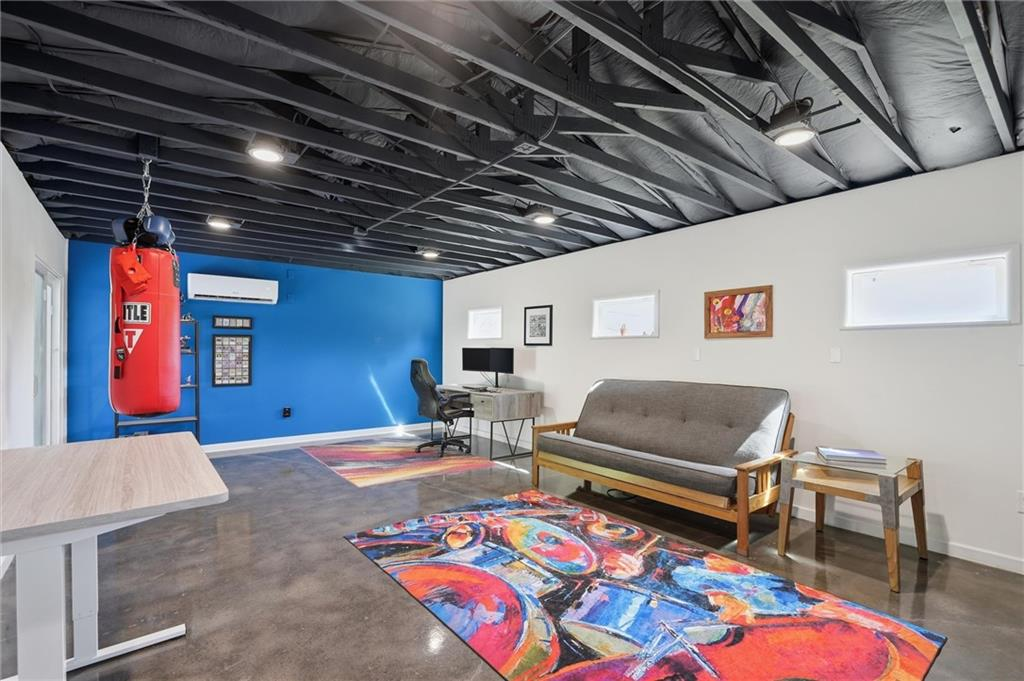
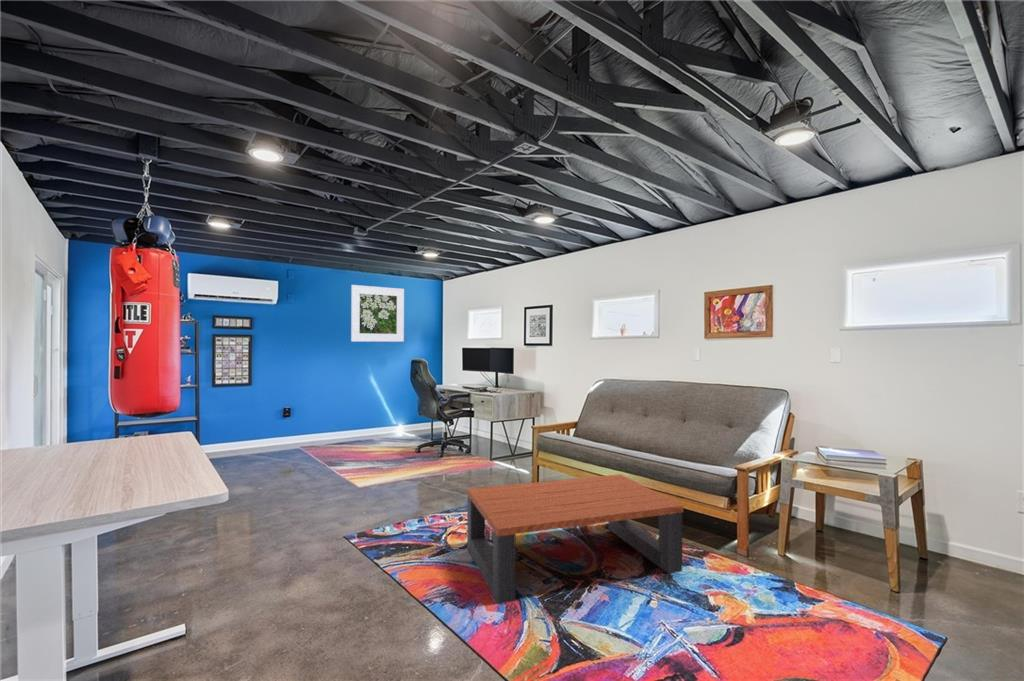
+ coffee table (569, 526)
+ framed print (378, 314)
